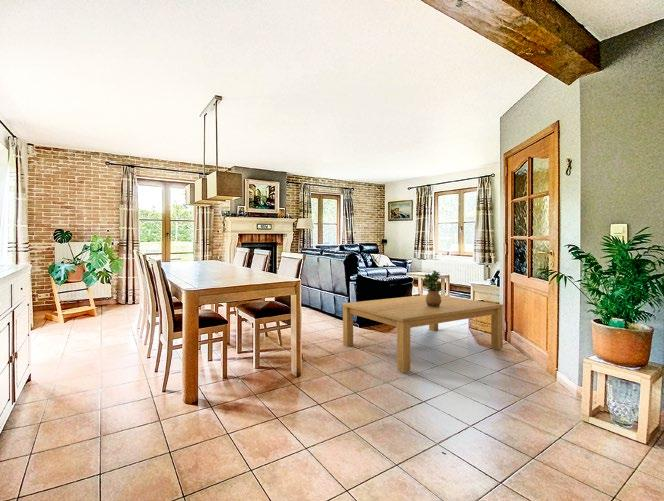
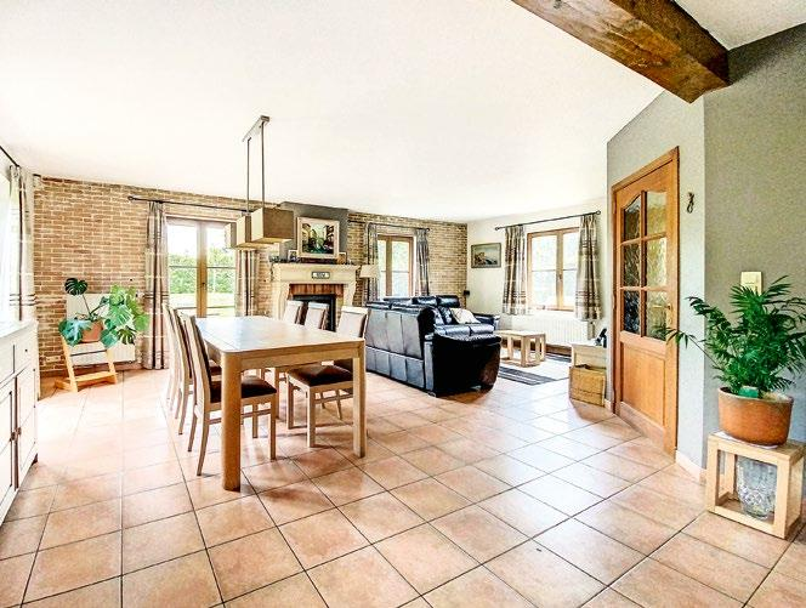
- coffee table (421, 325)
- potted plant (431, 288)
